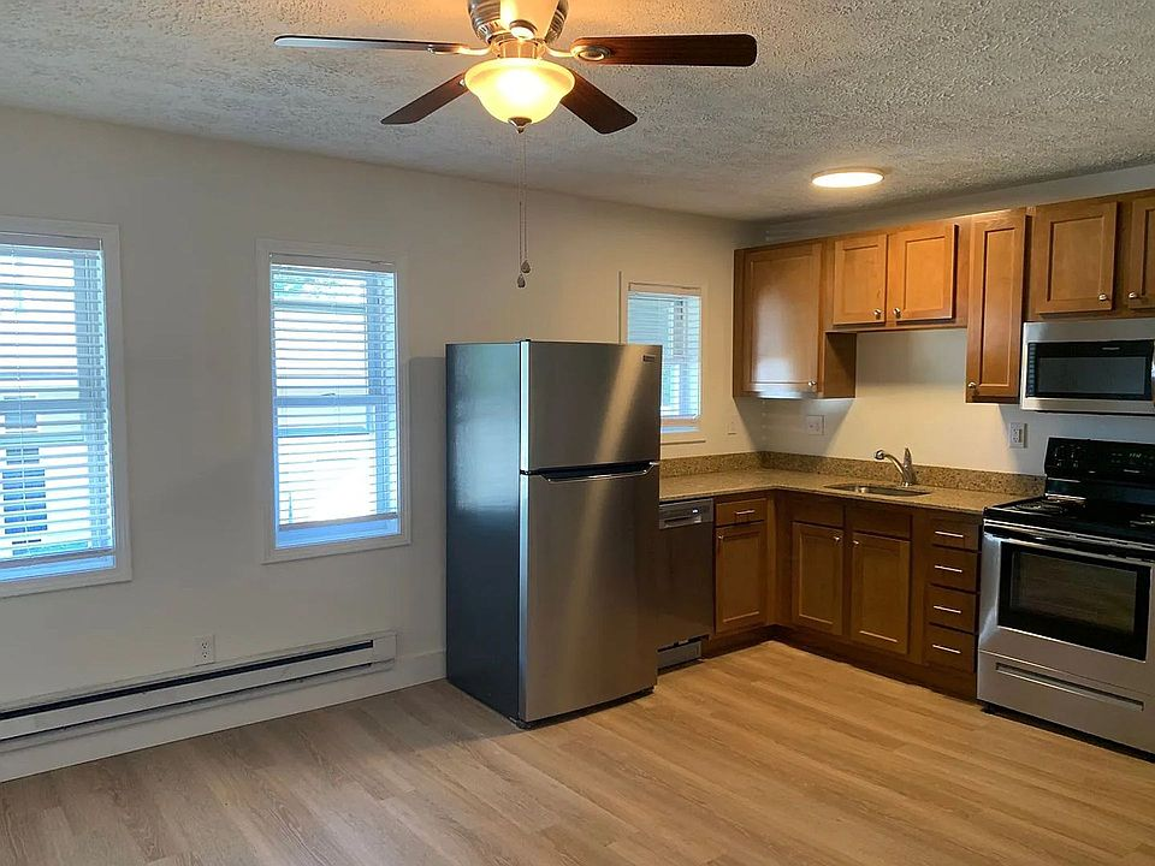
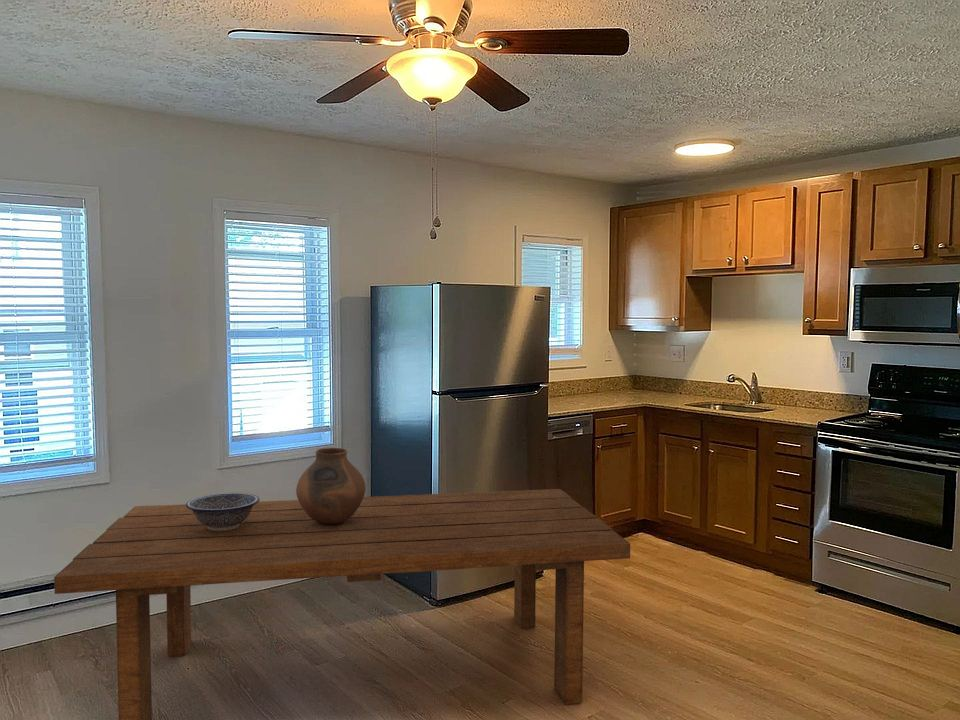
+ dining table (359, 581)
+ vase (331, 485)
+ decorative bowl (223, 513)
